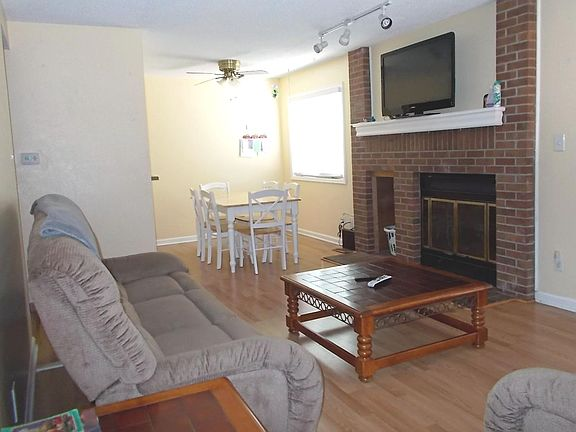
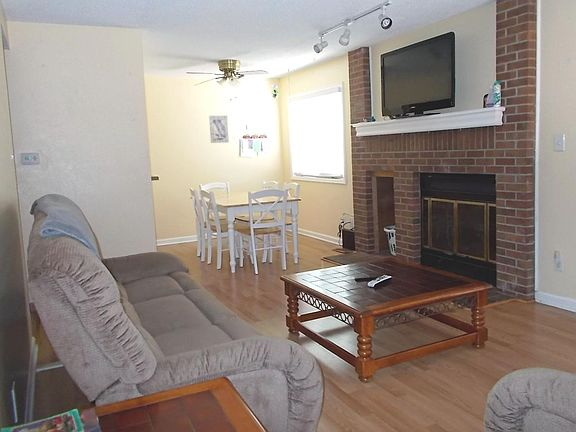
+ wall art (219, 129)
